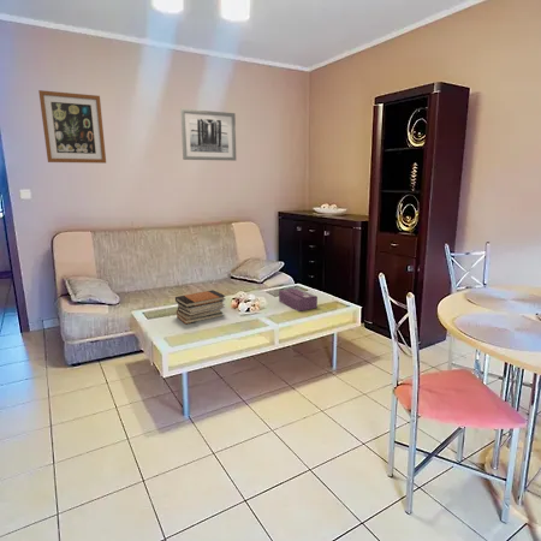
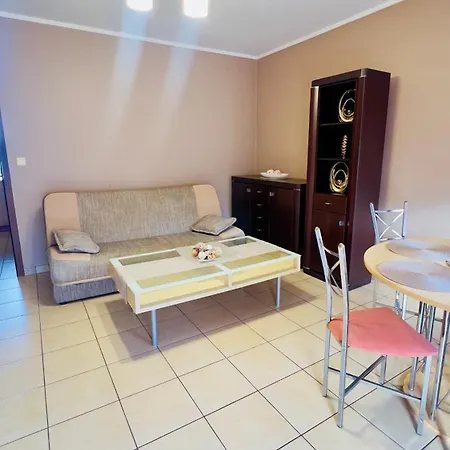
- book stack (201, 305)
- wall art (73, 127)
- tissue box (297, 298)
- wall art (209, 136)
